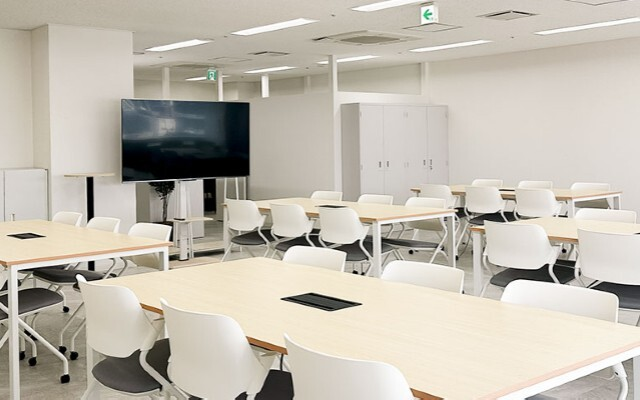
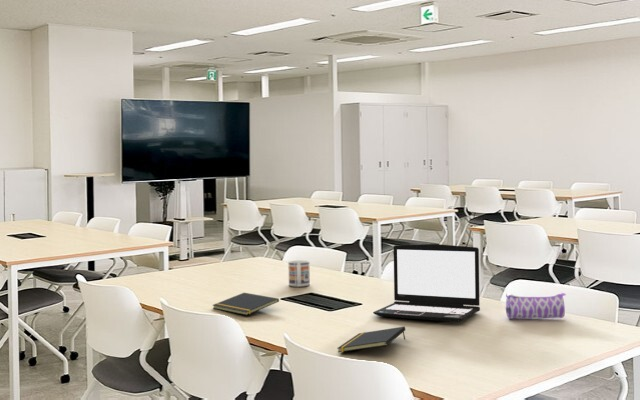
+ laptop (426, 280)
+ notepad (245, 303)
+ notepad (372, 339)
+ mug (298, 273)
+ pencil case (534, 305)
